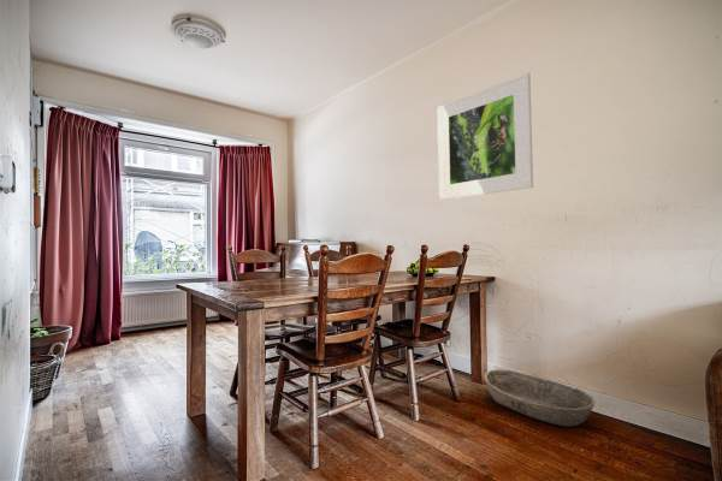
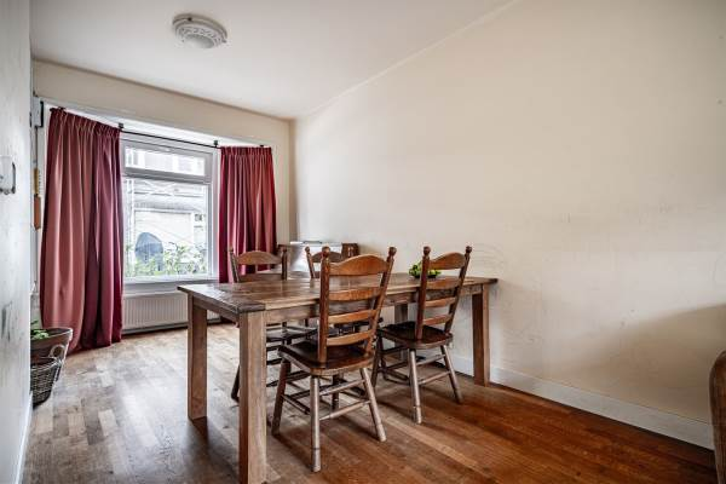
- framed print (479, 143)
- basket (534, 396)
